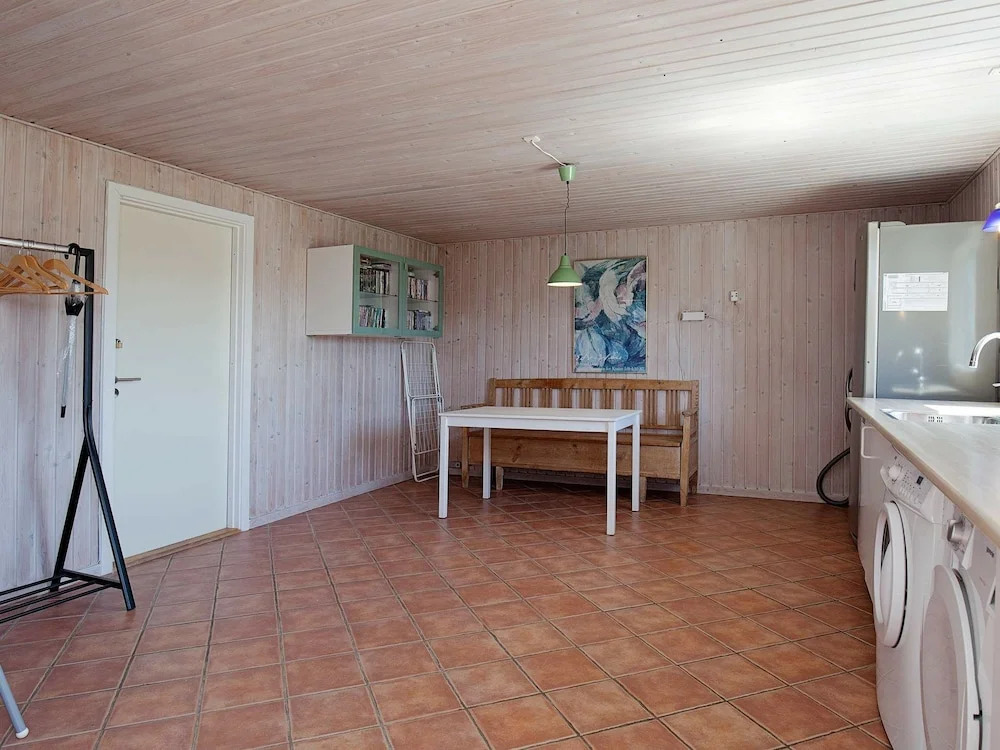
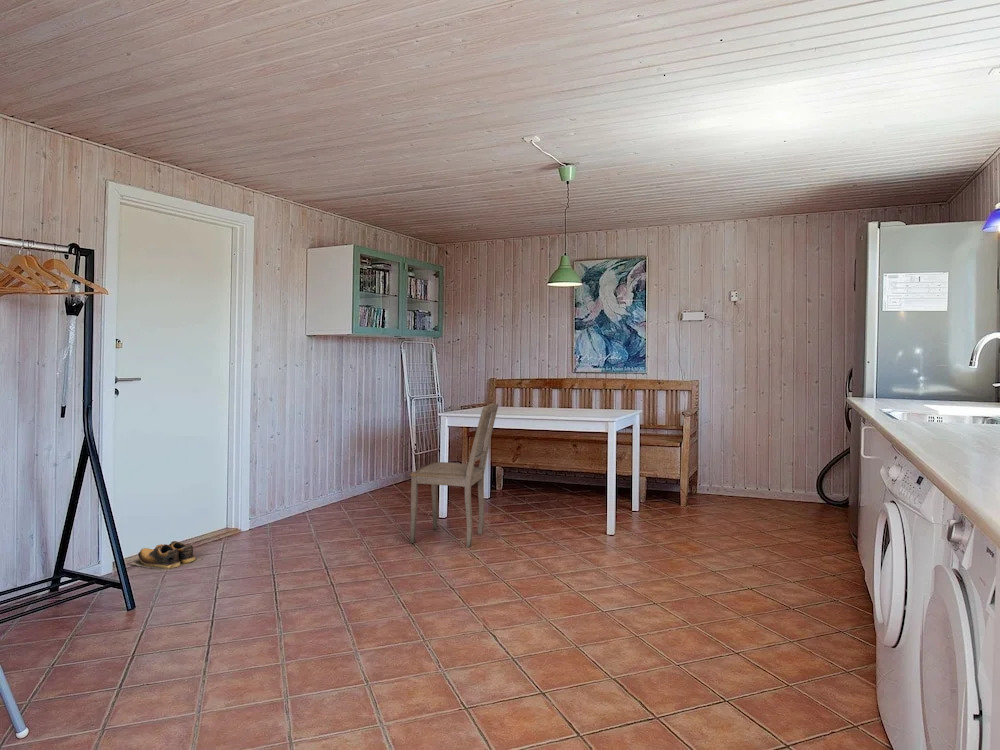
+ dining chair (452, 470)
+ shoes (166, 552)
